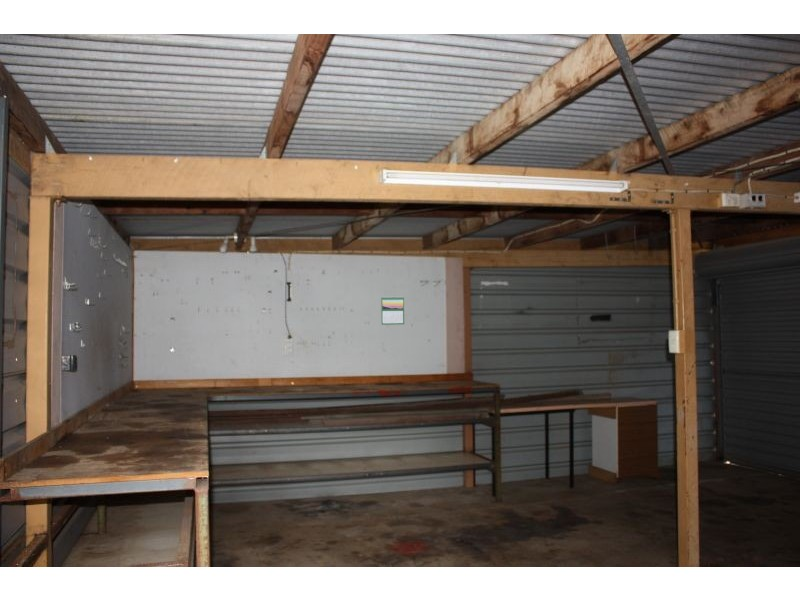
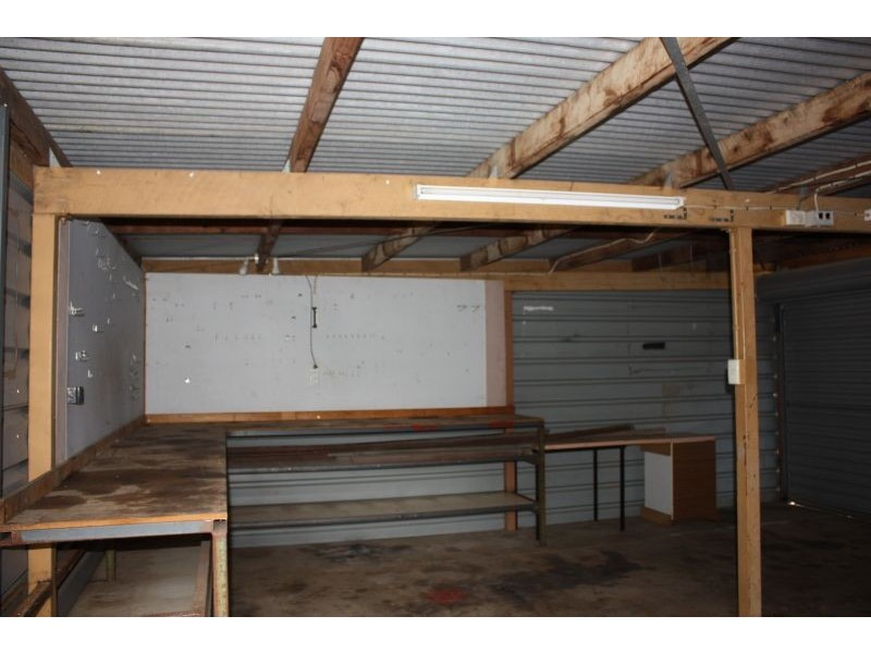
- calendar (392, 310)
